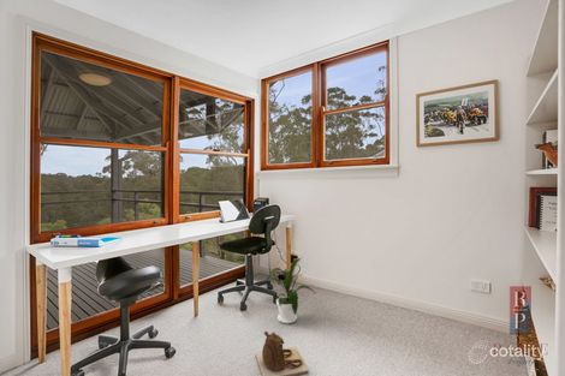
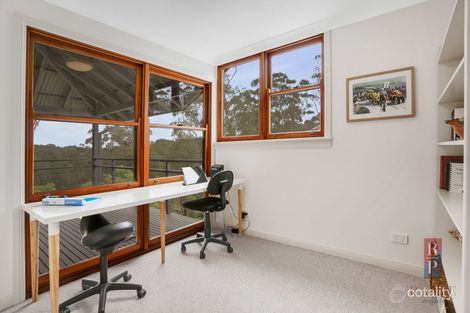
- house plant (287, 290)
- backpack (280, 347)
